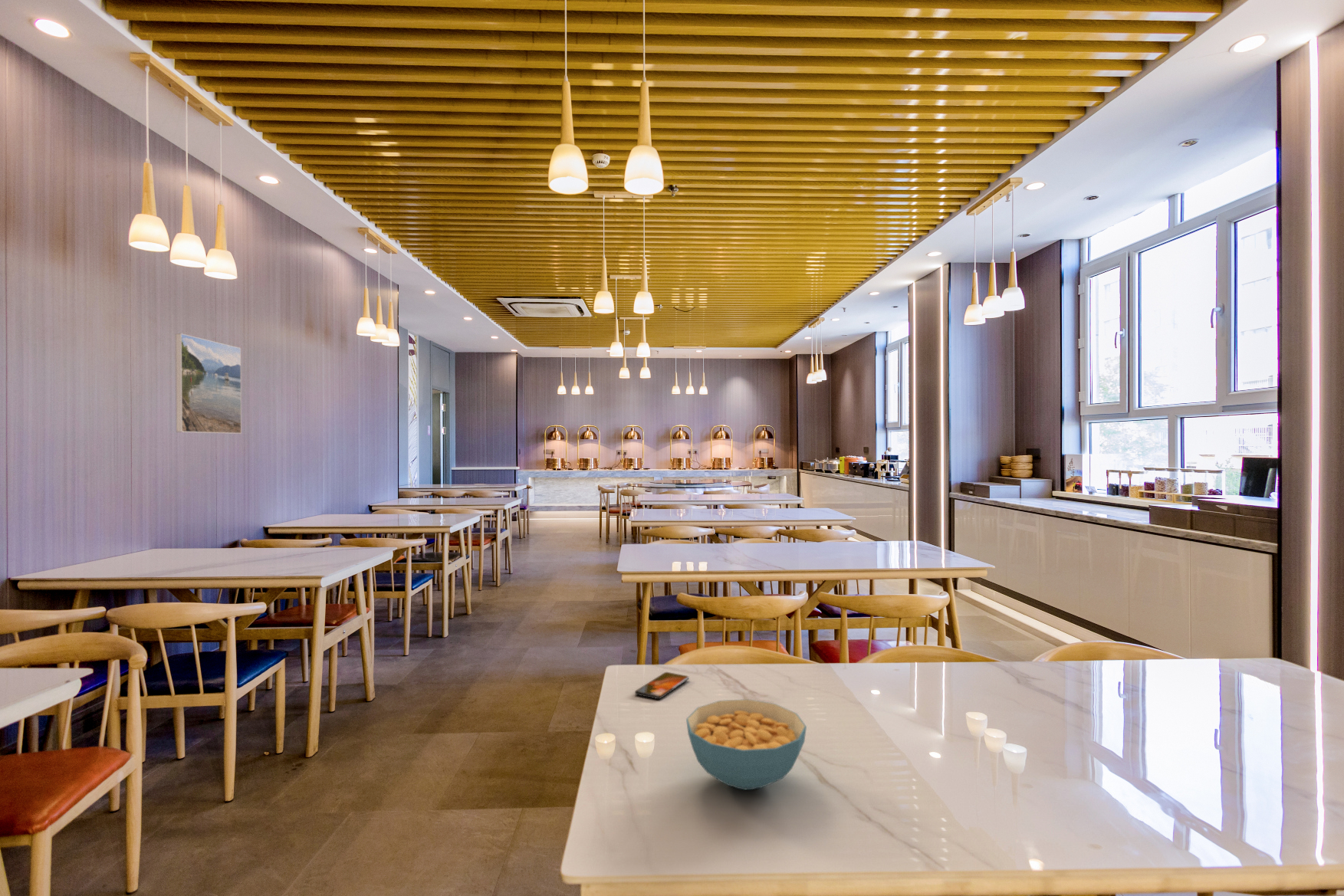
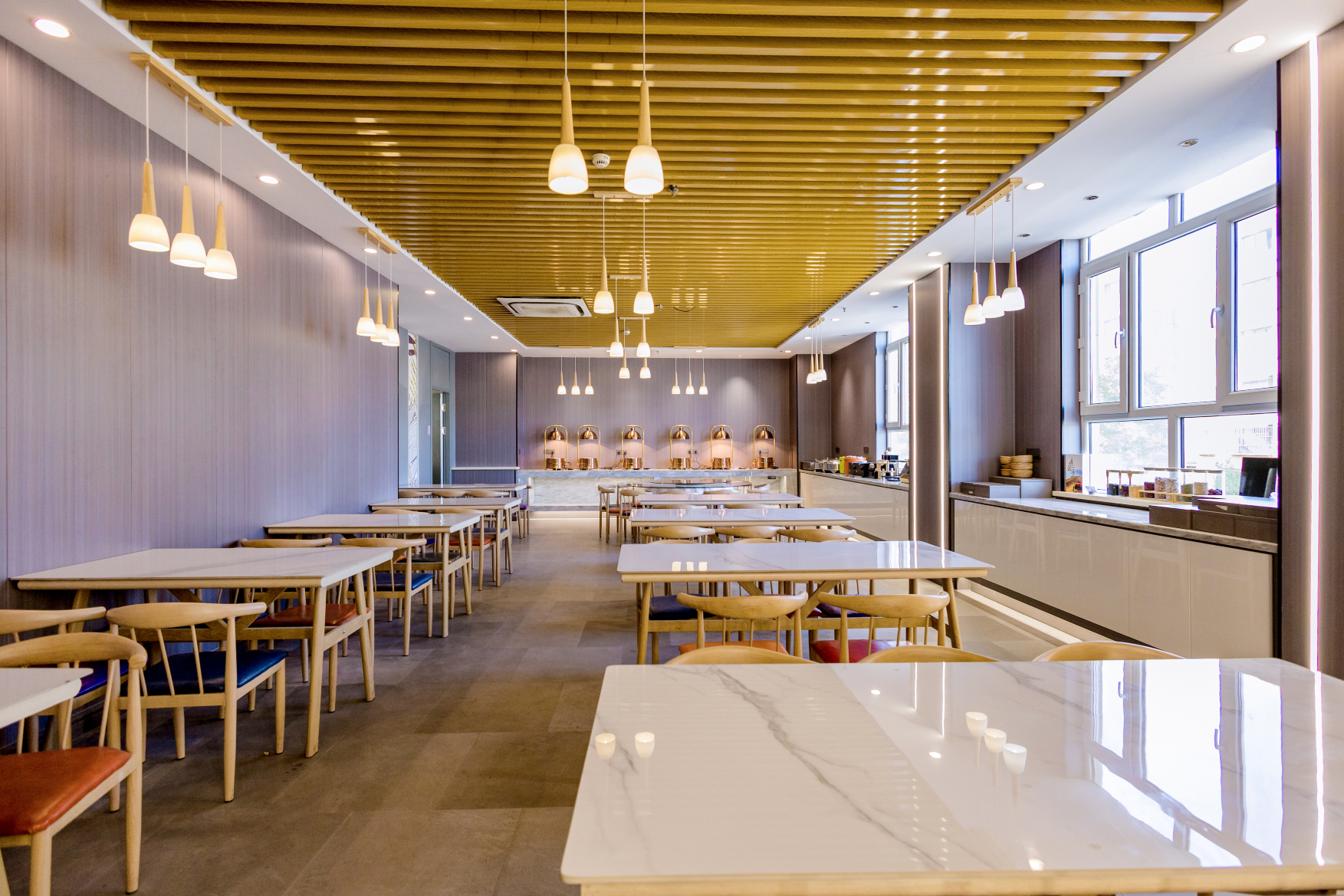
- smartphone (662, 684)
- cereal bowl (745, 751)
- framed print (211, 386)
